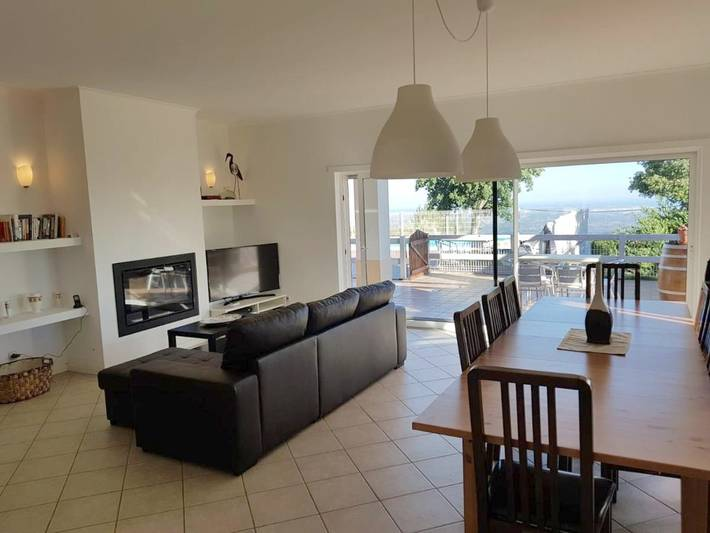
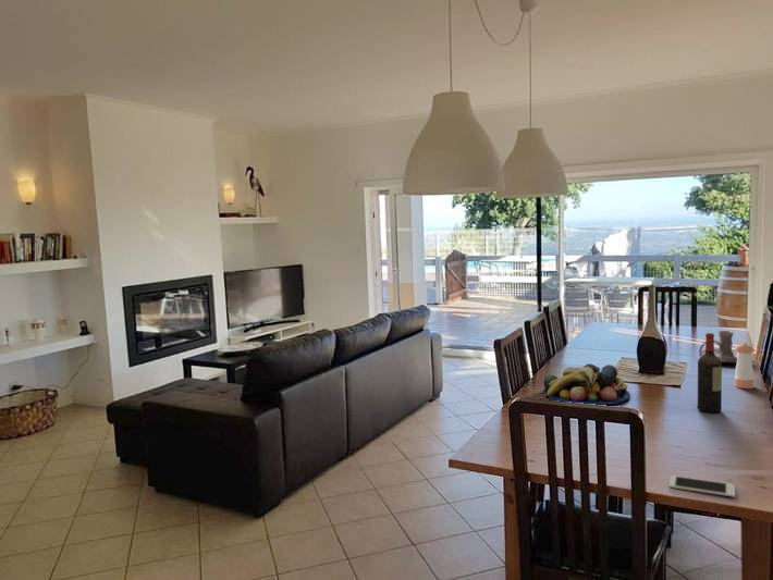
+ pepper shaker (744, 365)
+ fruit bowl (586, 380)
+ wine bottle (709, 371)
+ cell phone (701, 485)
+ candle holder (721, 346)
